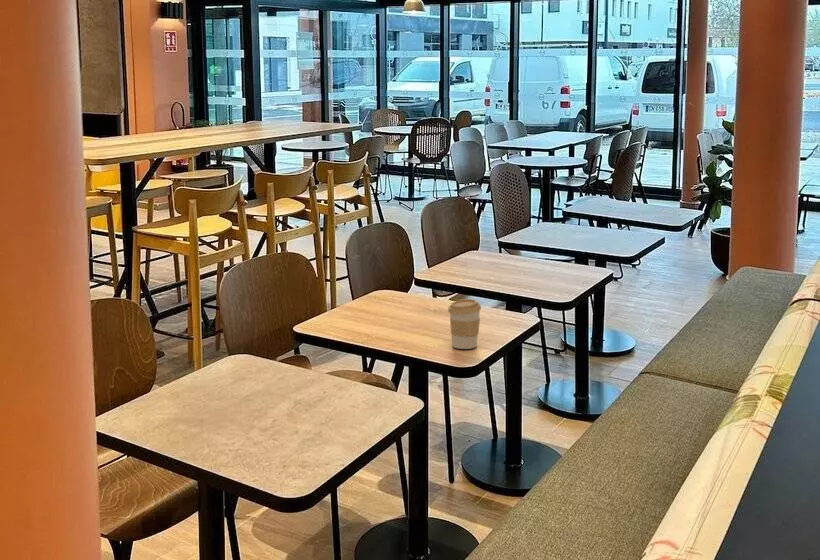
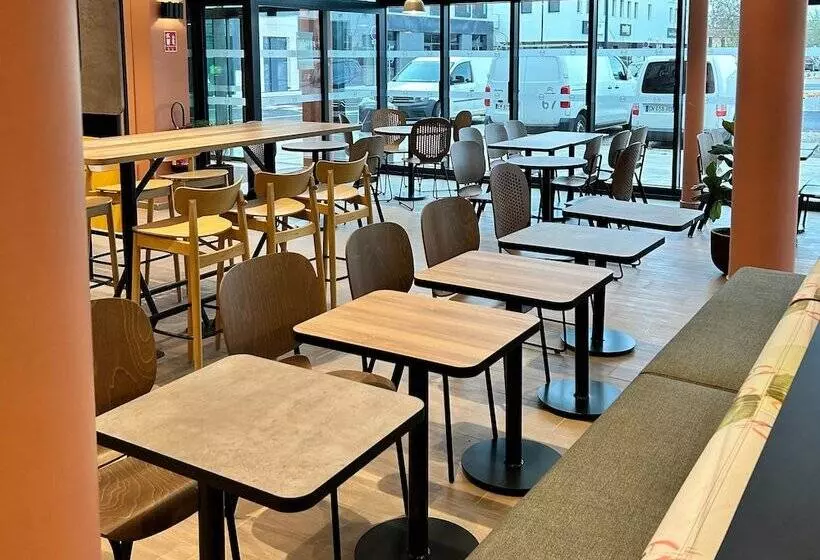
- coffee cup (464, 323)
